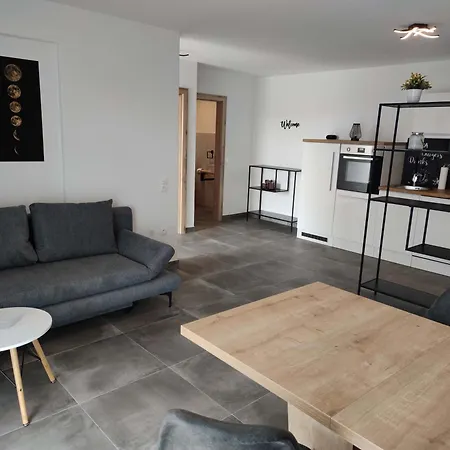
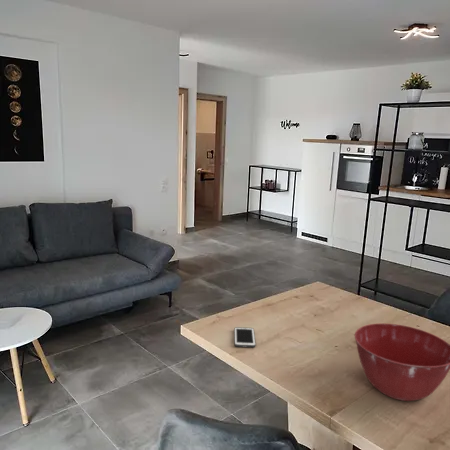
+ cell phone (244, 337)
+ mixing bowl (400, 365)
